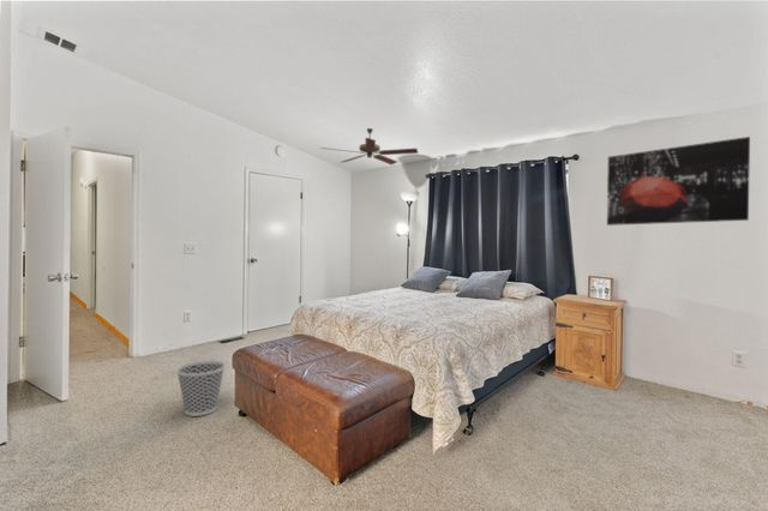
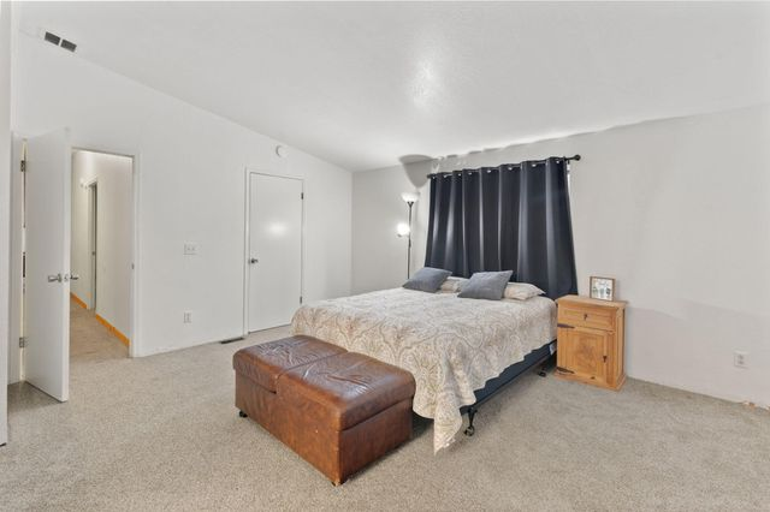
- ceiling fan (370, 142)
- wastebasket (200, 387)
- wall art (671, 185)
